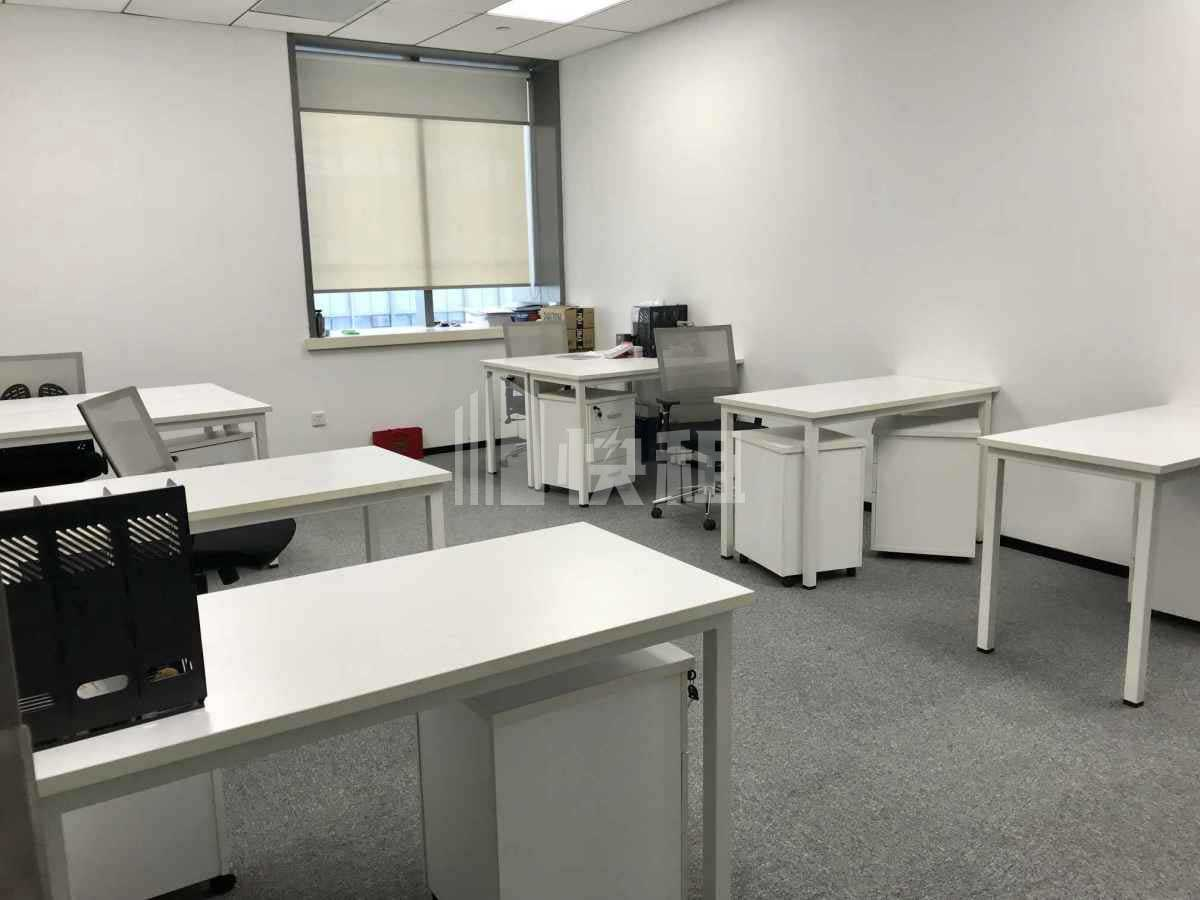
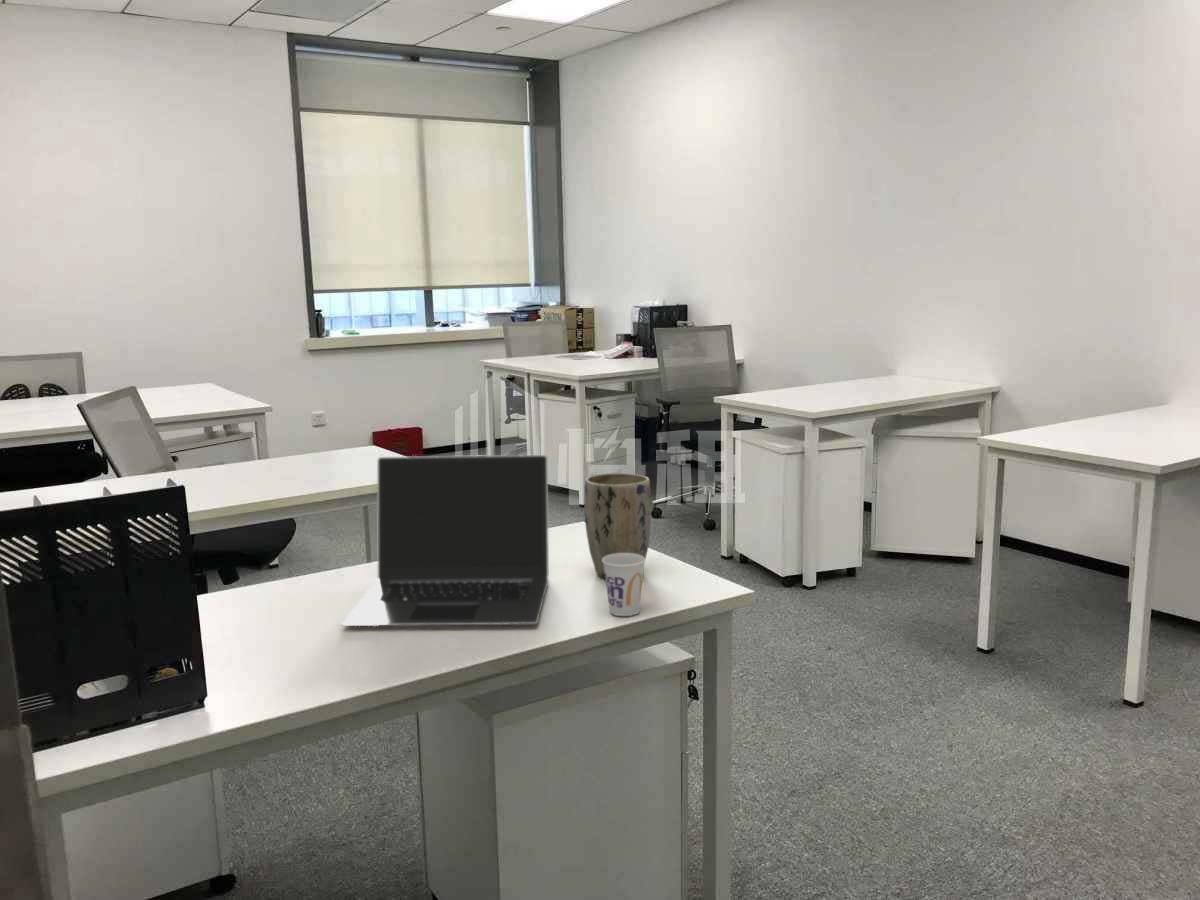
+ cup (624, 585)
+ laptop (451, 534)
+ plant pot (617, 526)
